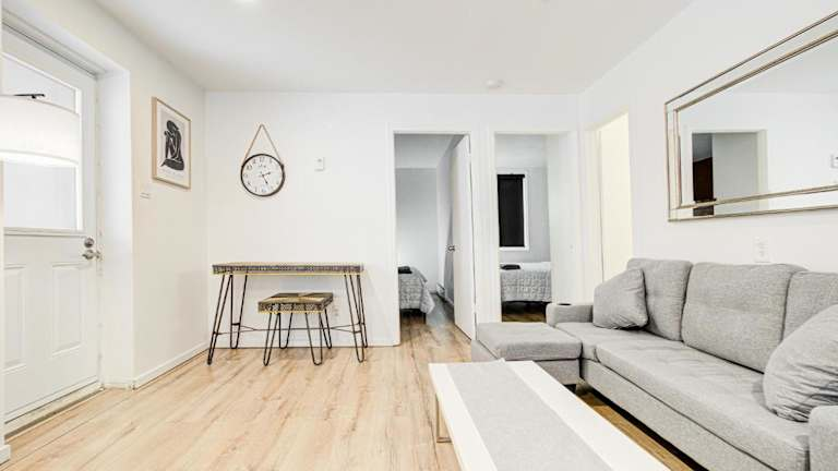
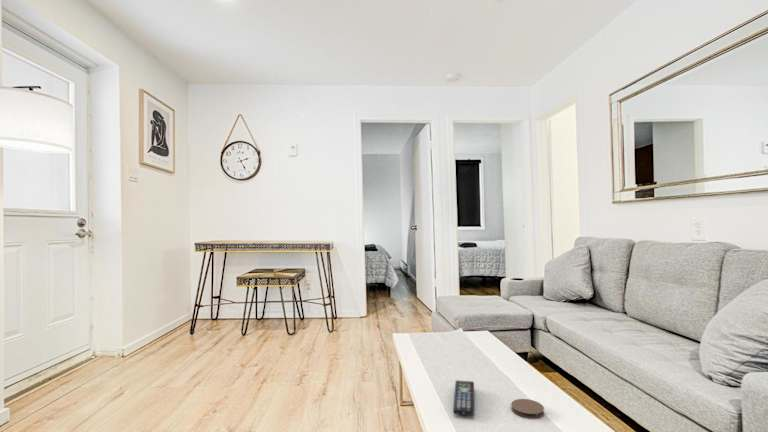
+ coaster (527, 408)
+ remote control (464, 395)
